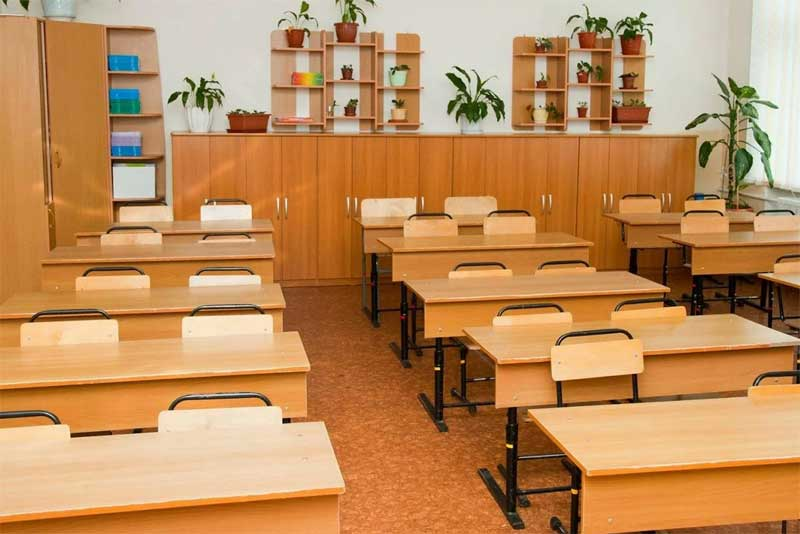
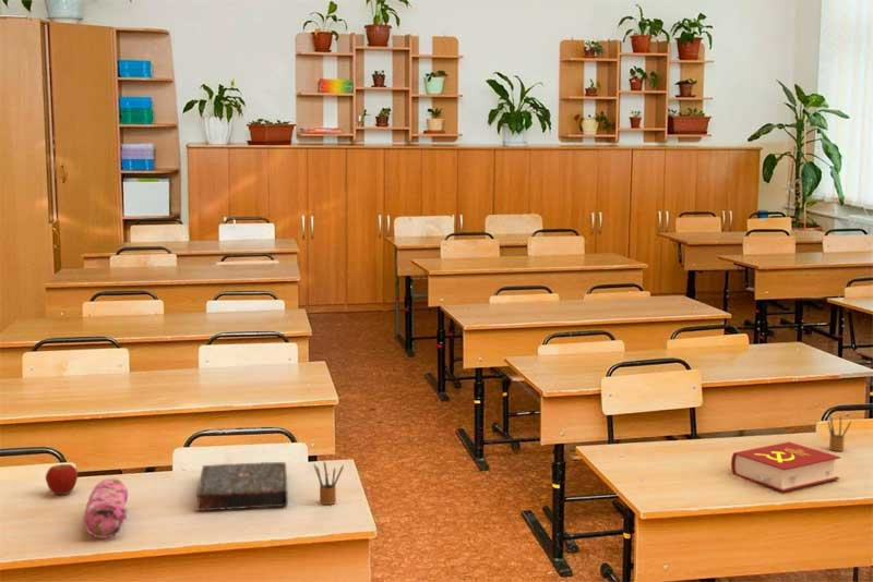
+ pencil case (106, 507)
+ pencil box (839, 433)
+ book (785, 465)
+ apple (61, 478)
+ book (243, 484)
+ pencil box (327, 482)
